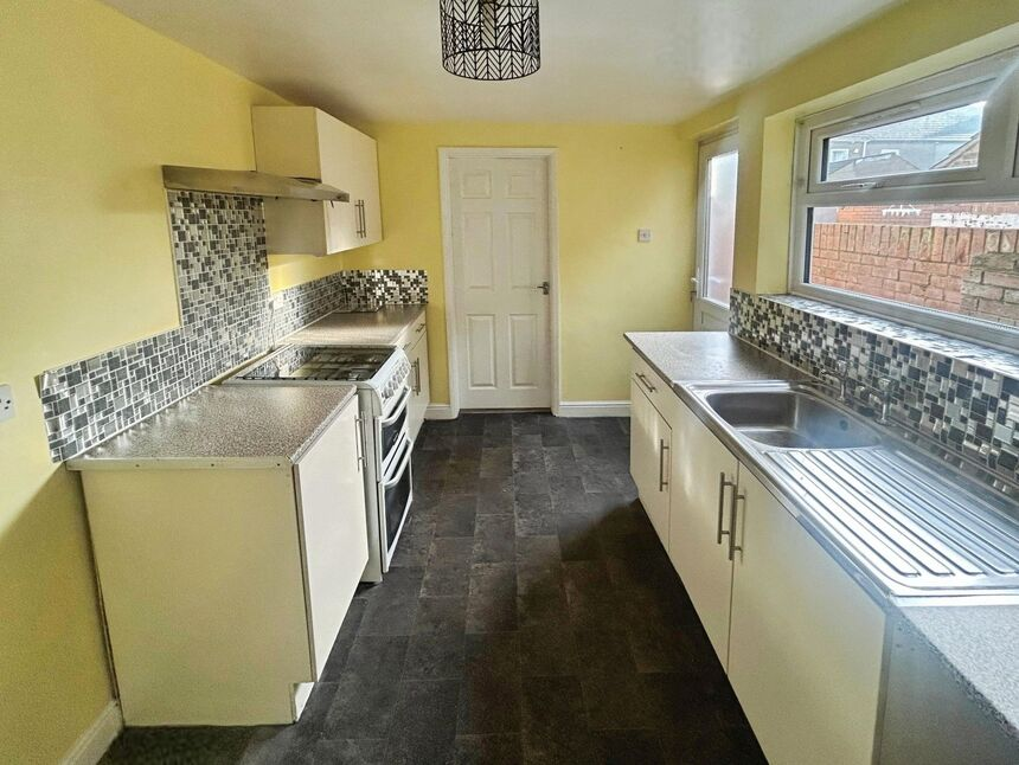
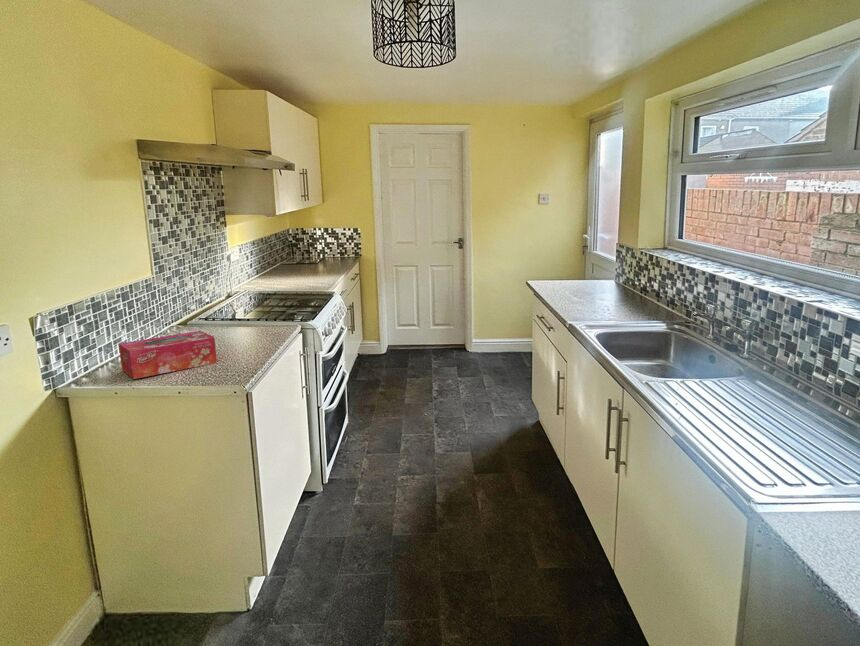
+ tissue box (168, 353)
